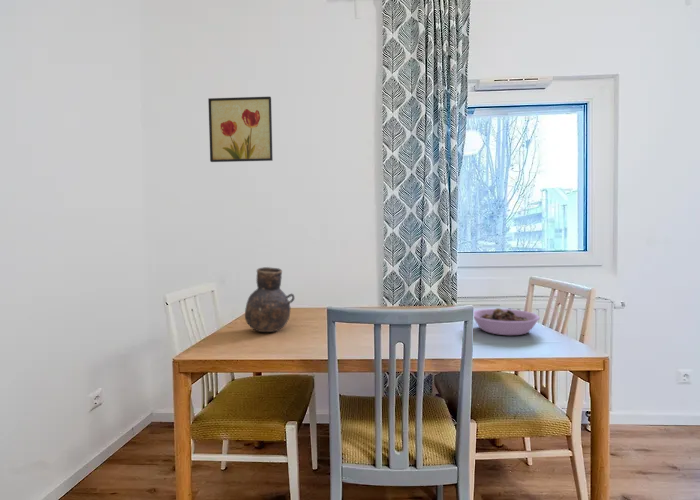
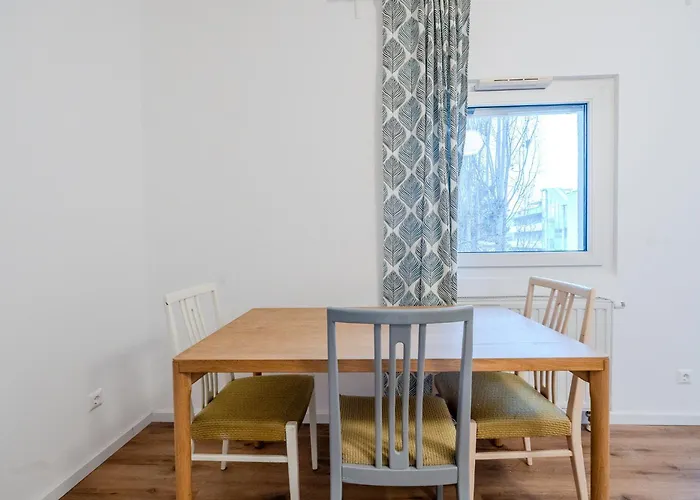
- vase (267, 299)
- bowl (504, 320)
- wall art (241, 130)
